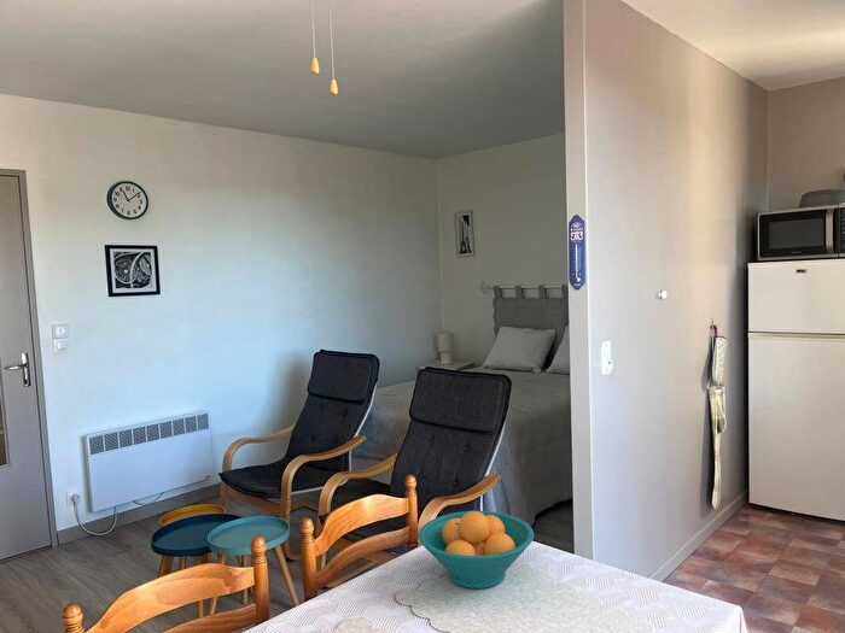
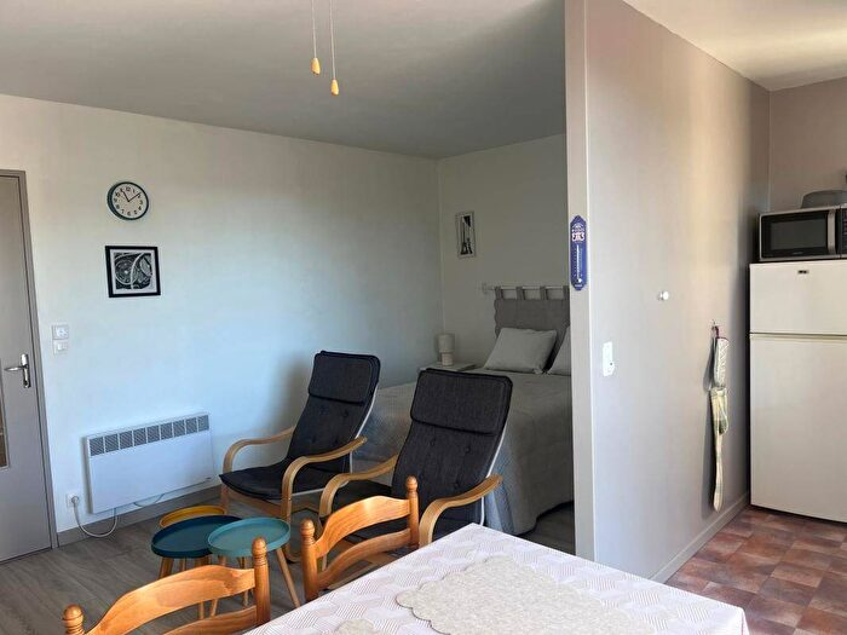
- fruit bowl (476, 544)
